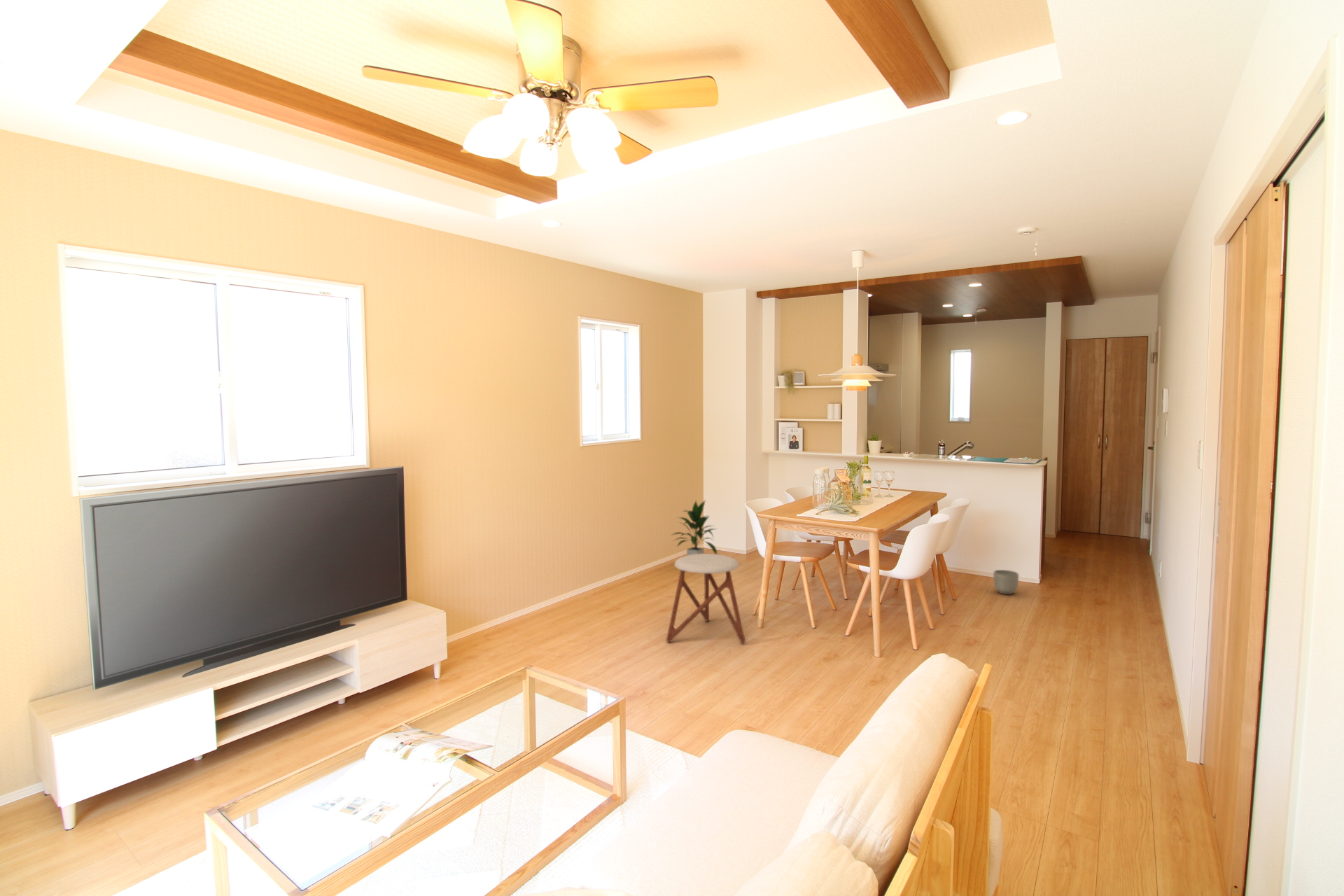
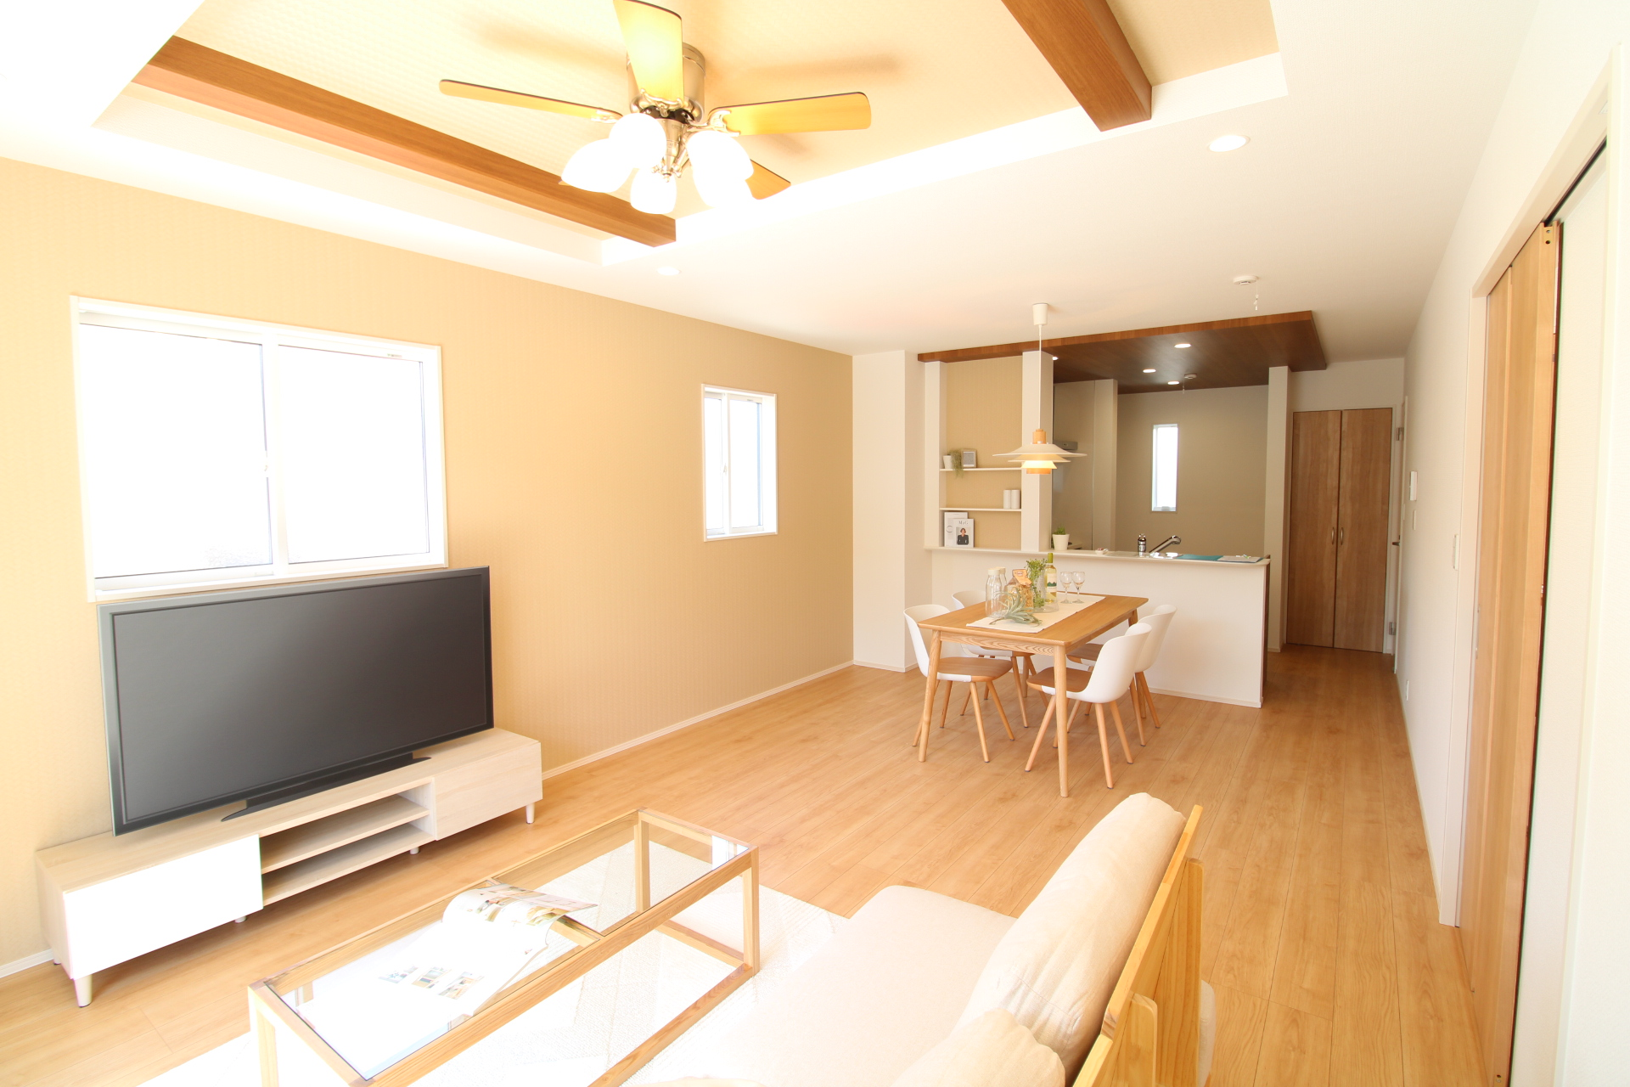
- indoor plant (696, 533)
- planter (1005, 582)
- stool (704, 598)
